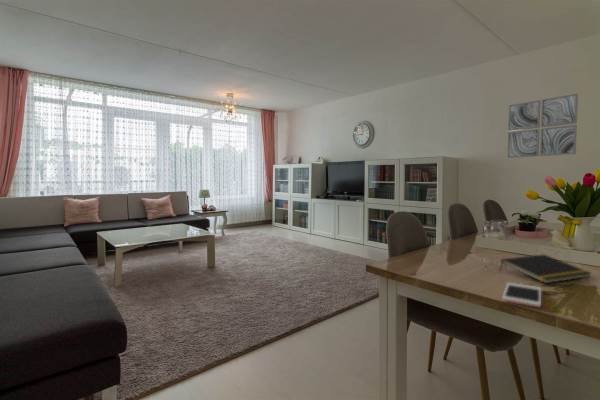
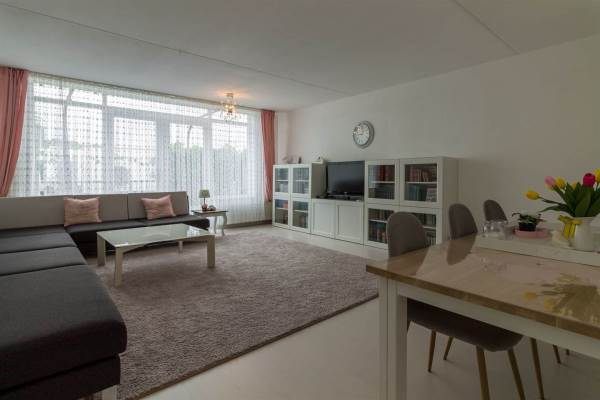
- notepad (544, 267)
- cell phone (522, 293)
- wall art (539, 127)
